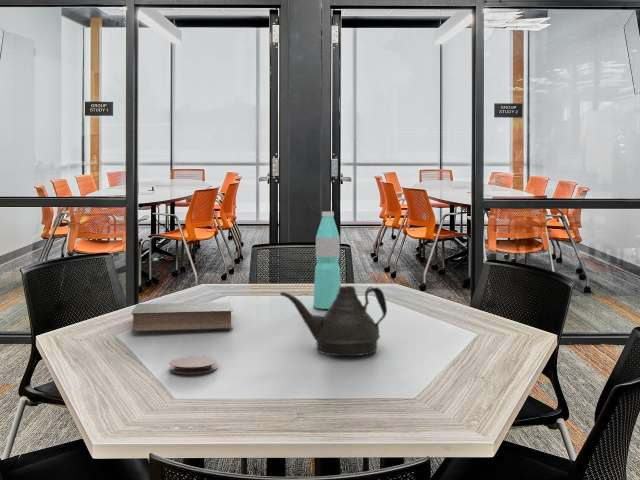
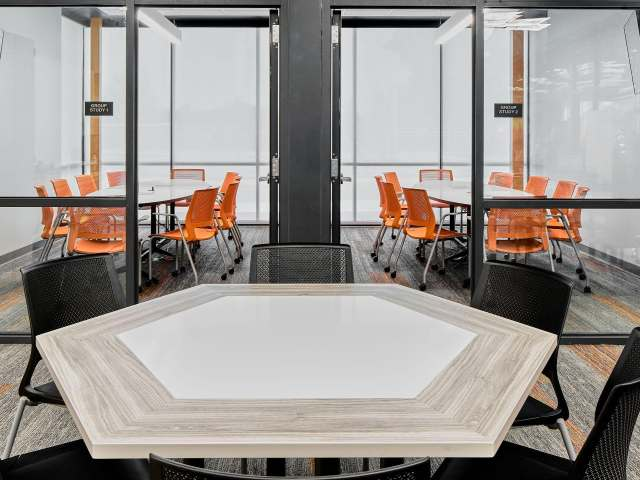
- book (183, 315)
- teapot (333, 318)
- coaster (193, 364)
- water bottle (327, 259)
